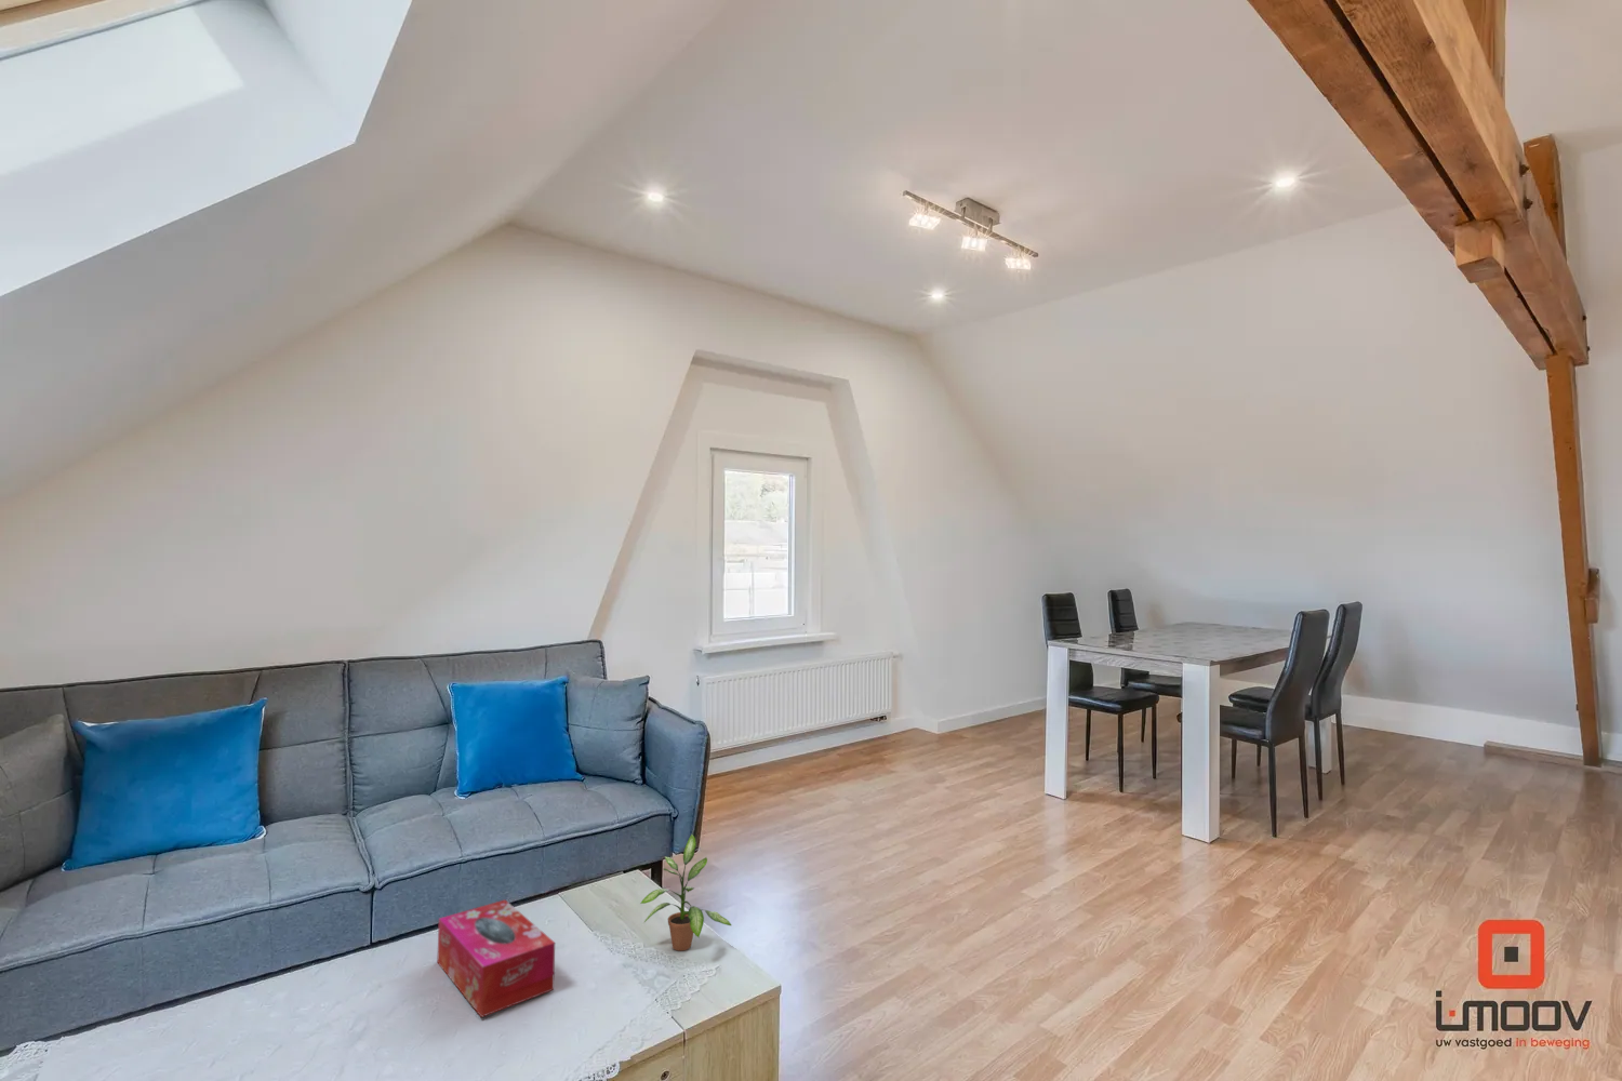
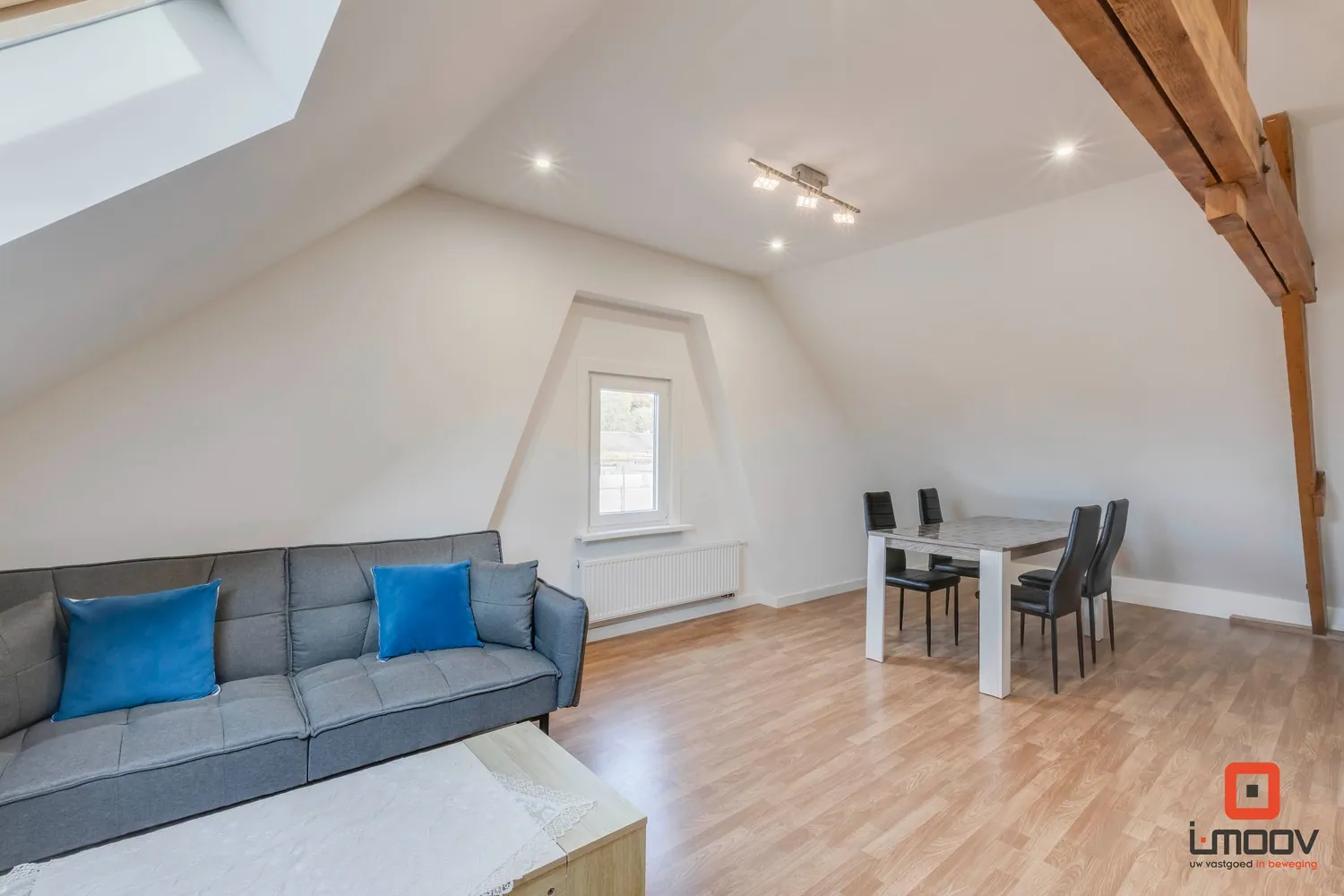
- tissue box (494, 952)
- potted plant (692, 889)
